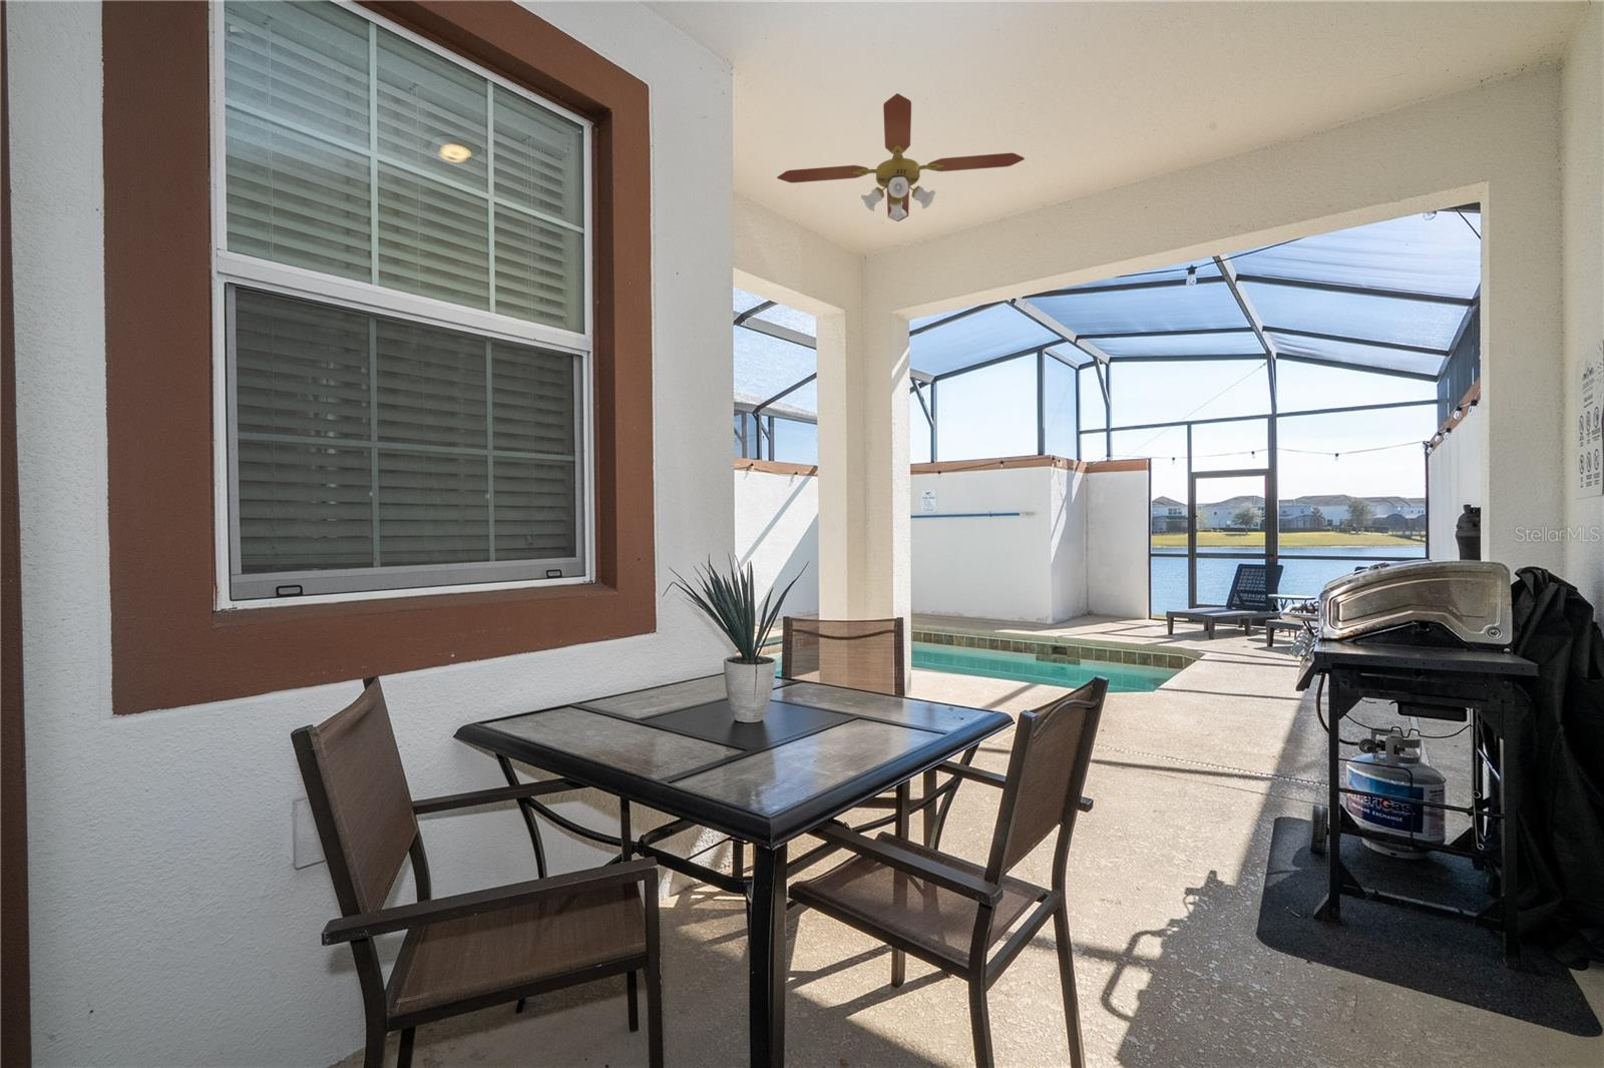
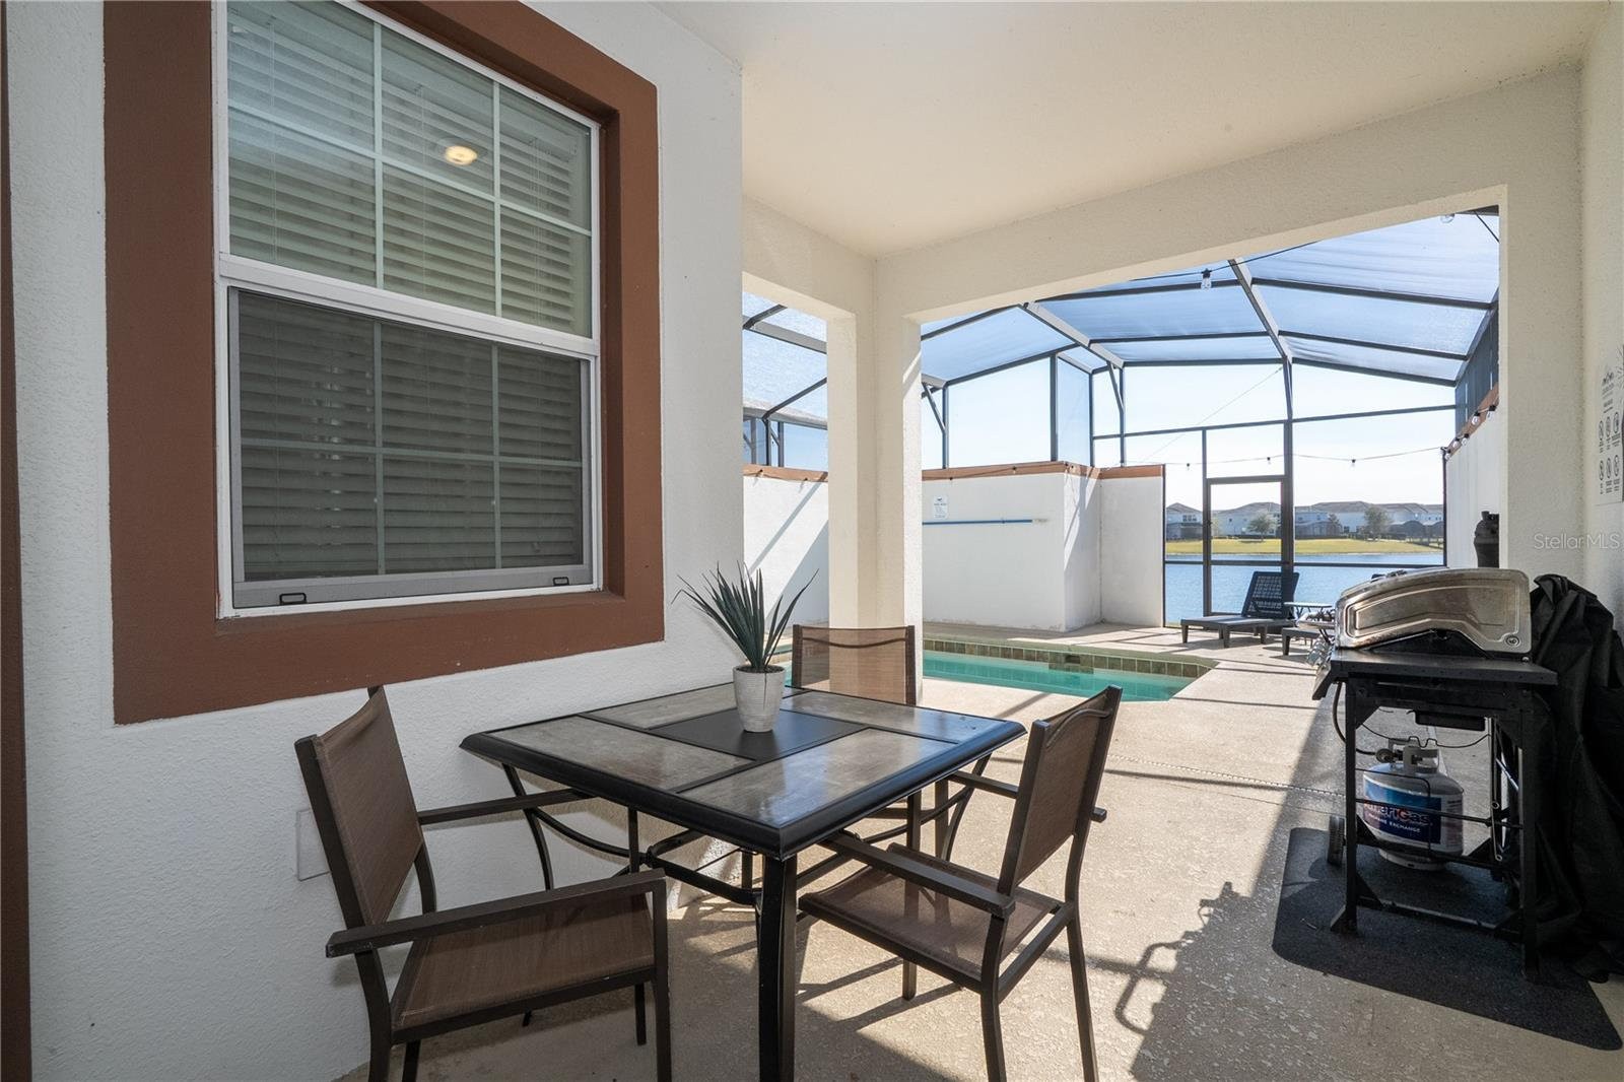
- ceiling fan (897, 175)
